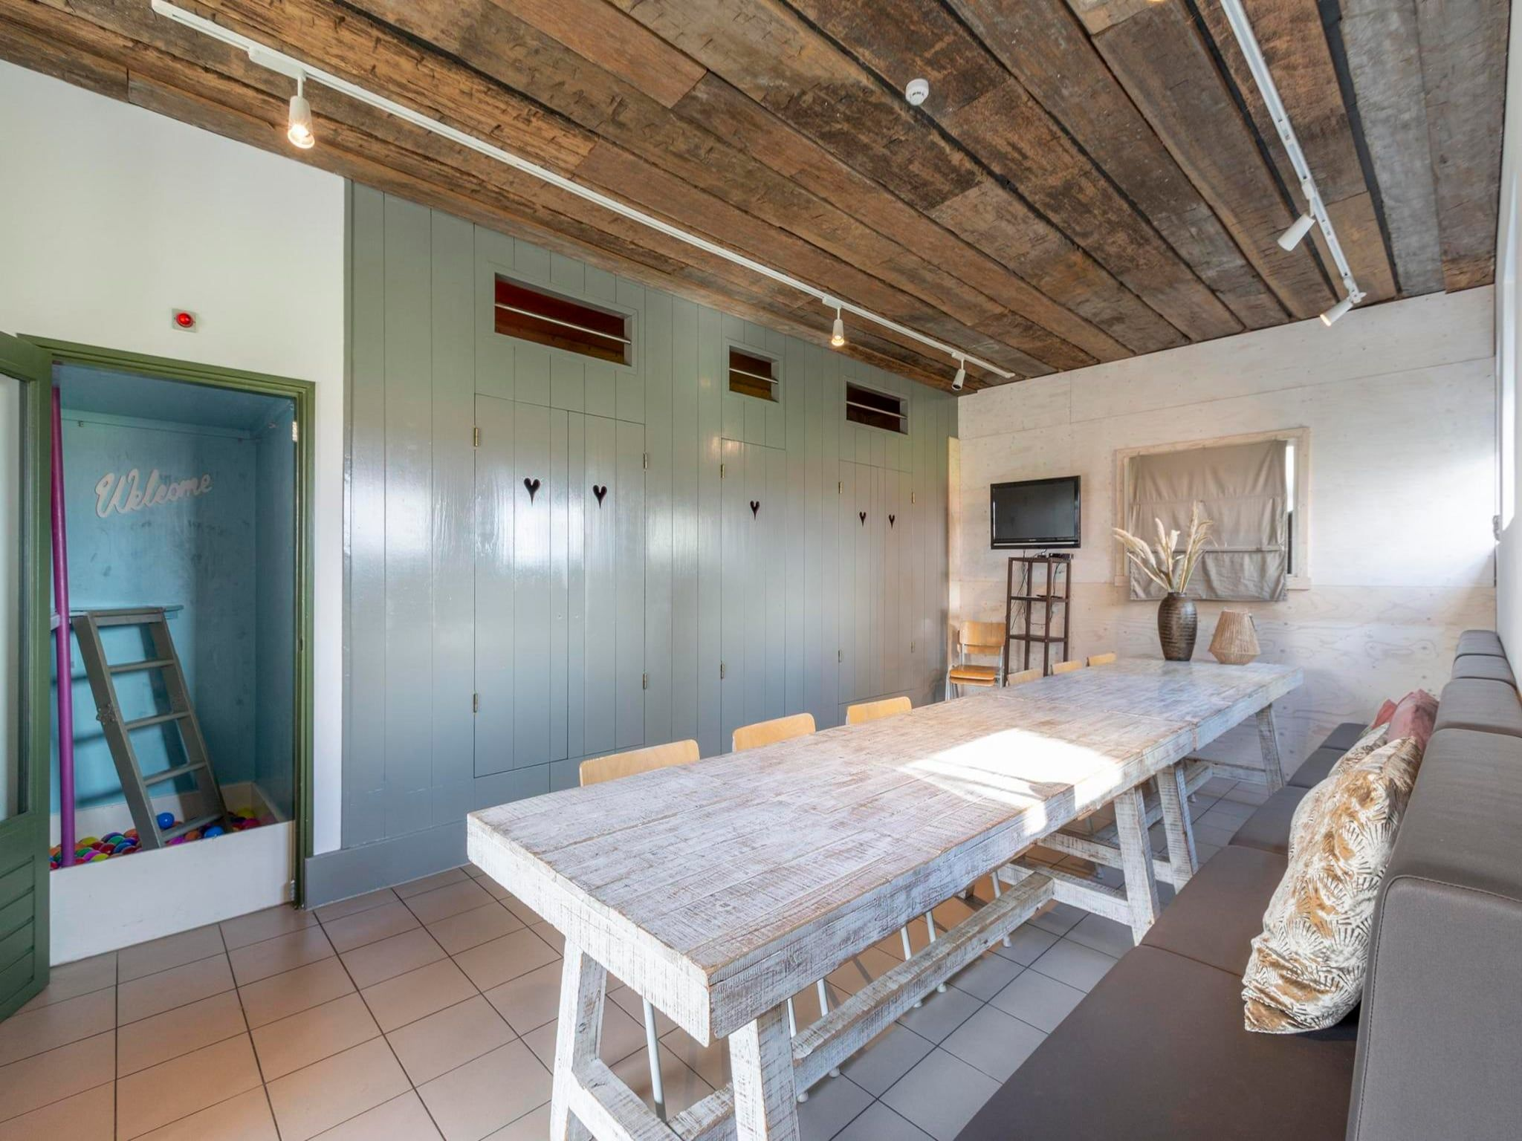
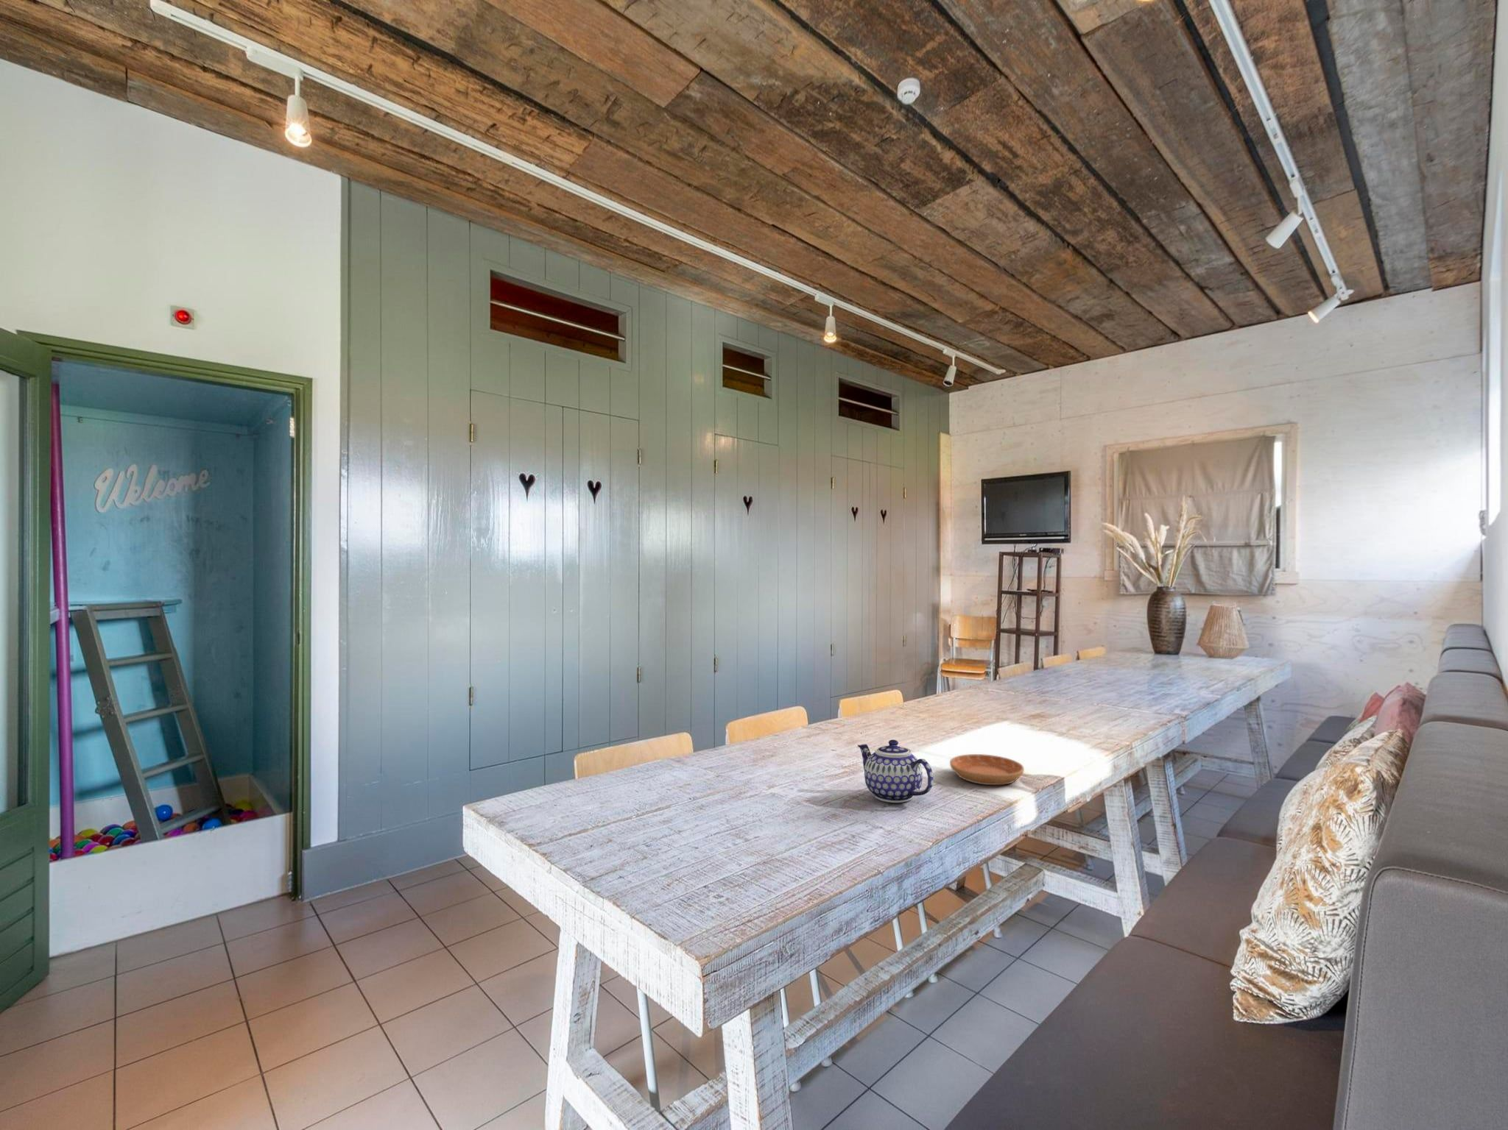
+ teapot (893, 768)
+ saucer (986, 769)
